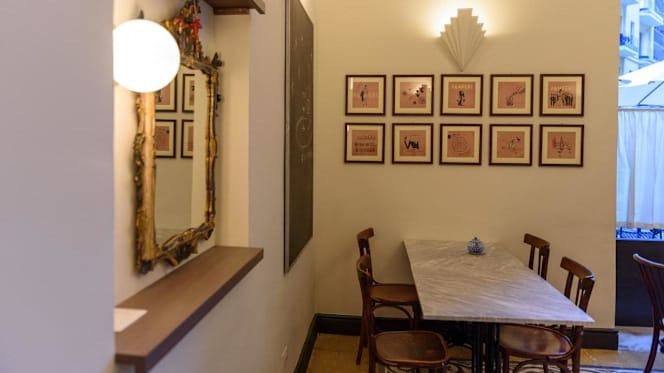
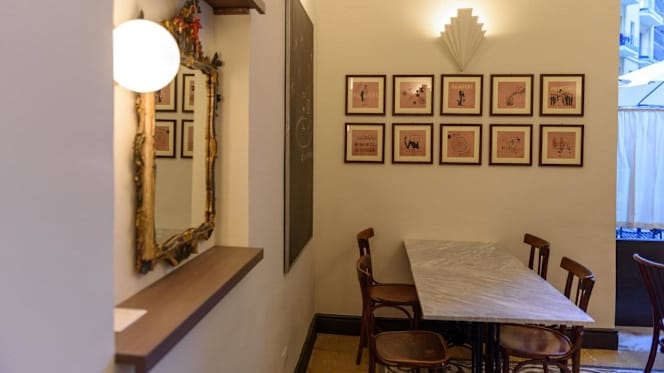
- teapot (475, 245)
